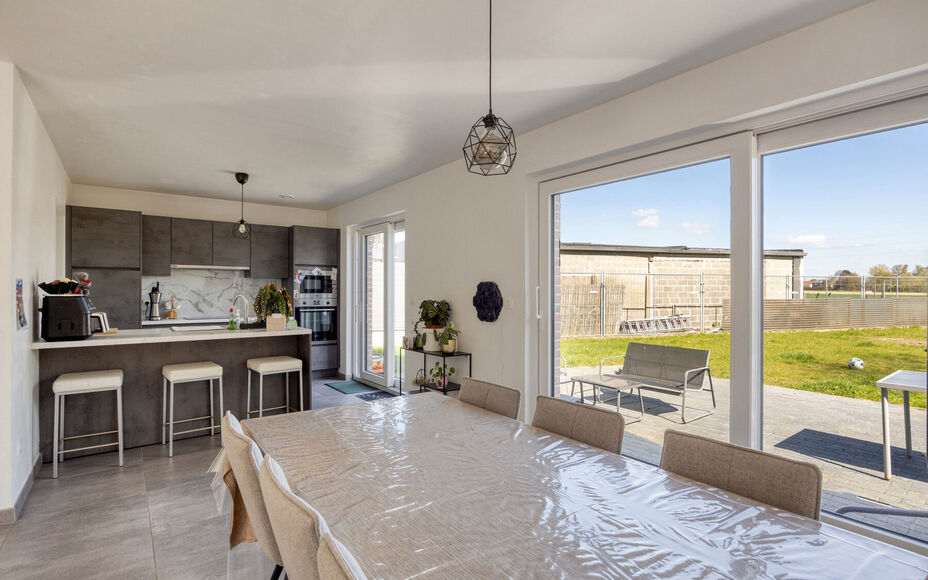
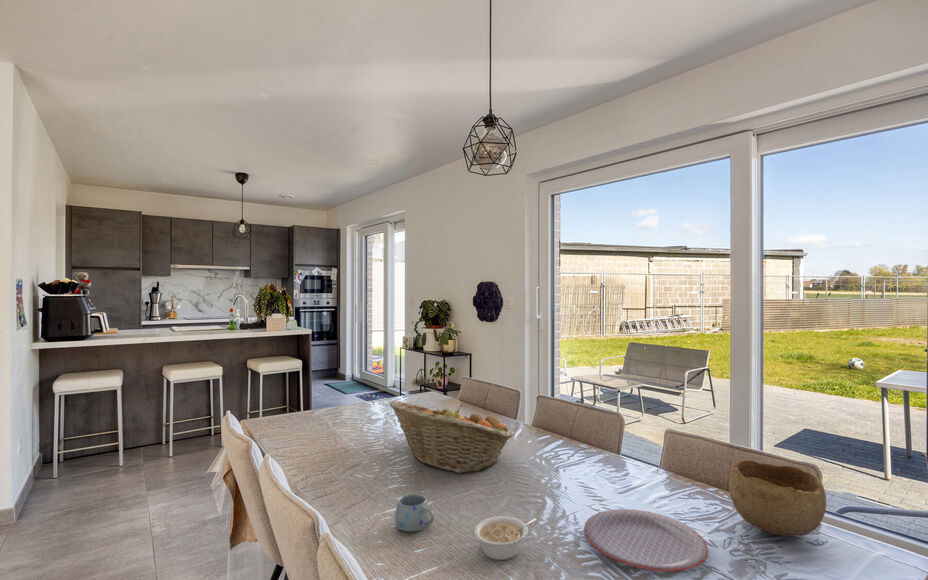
+ mug (416, 514)
+ fruit basket (449, 428)
+ bowl (775, 500)
+ legume (502, 536)
+ plate (643, 540)
